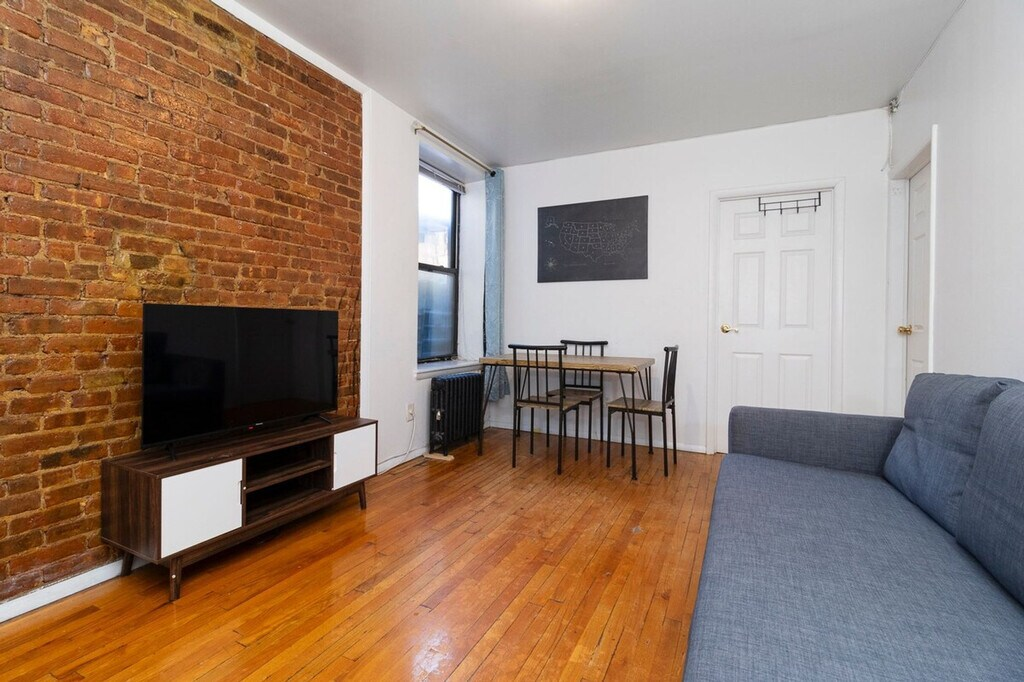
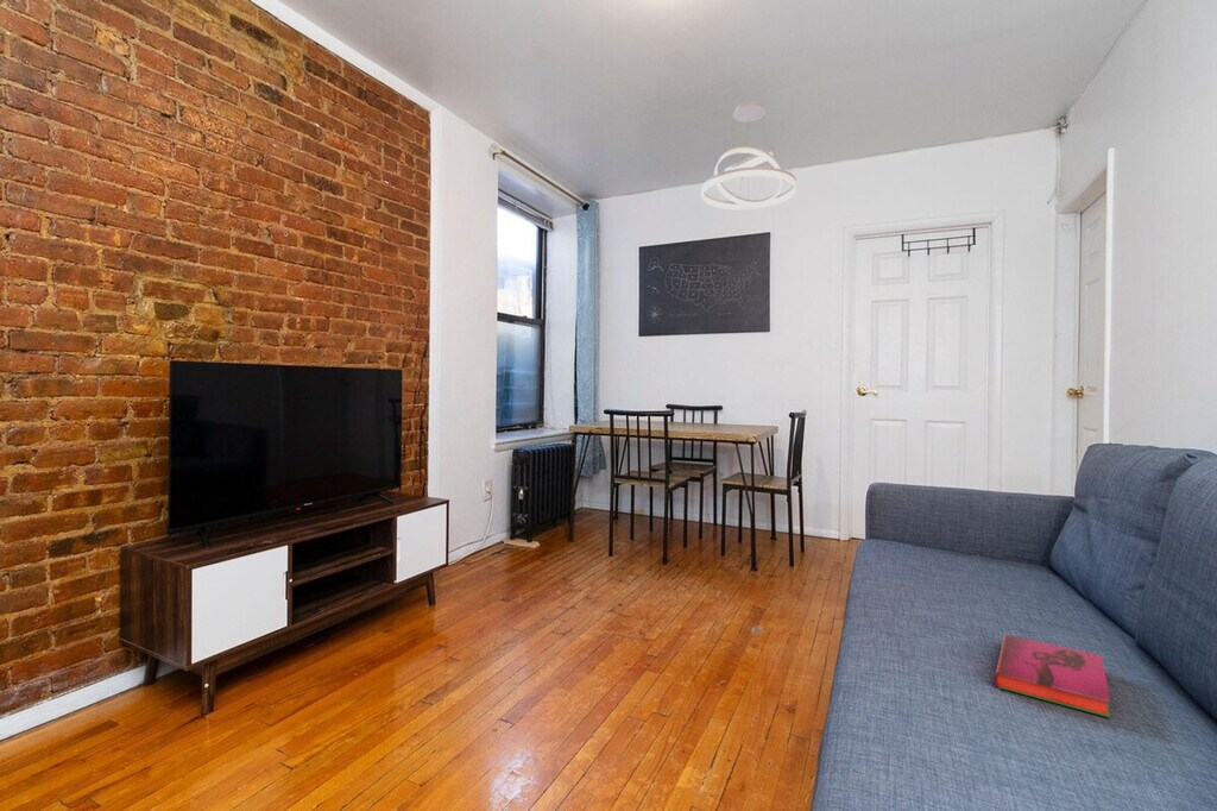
+ hardback book (1049, 669)
+ pendant light (748, 152)
